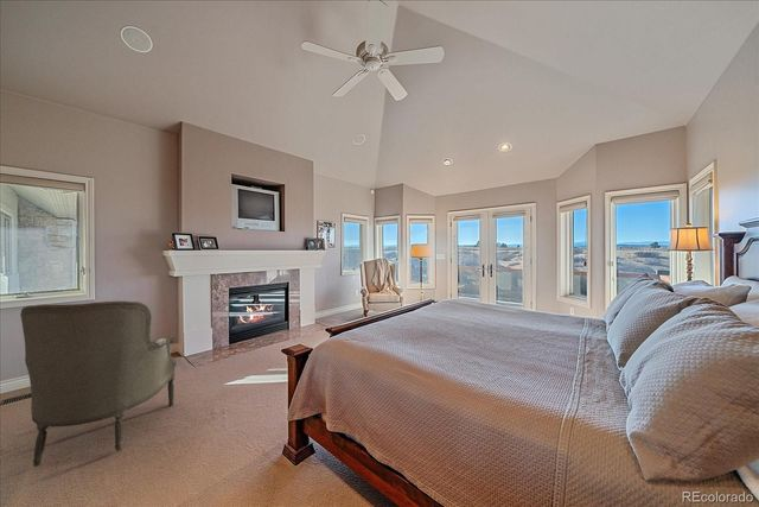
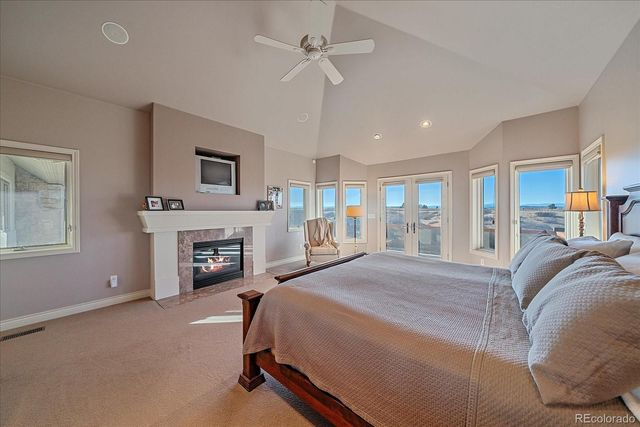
- armchair (101, 366)
